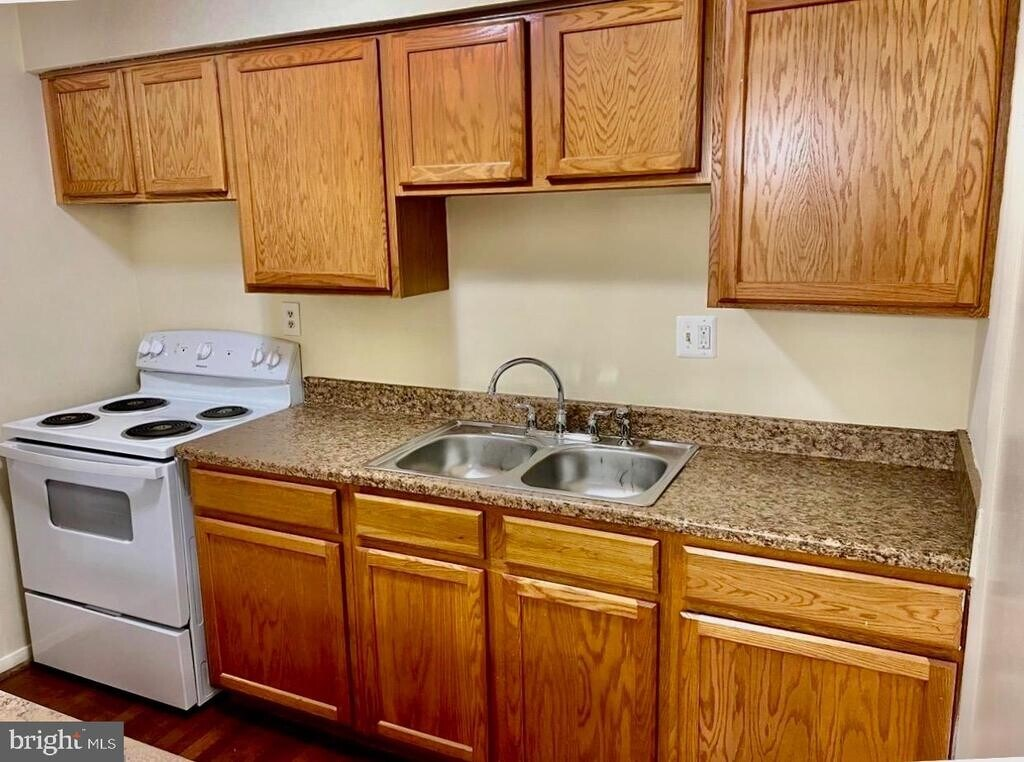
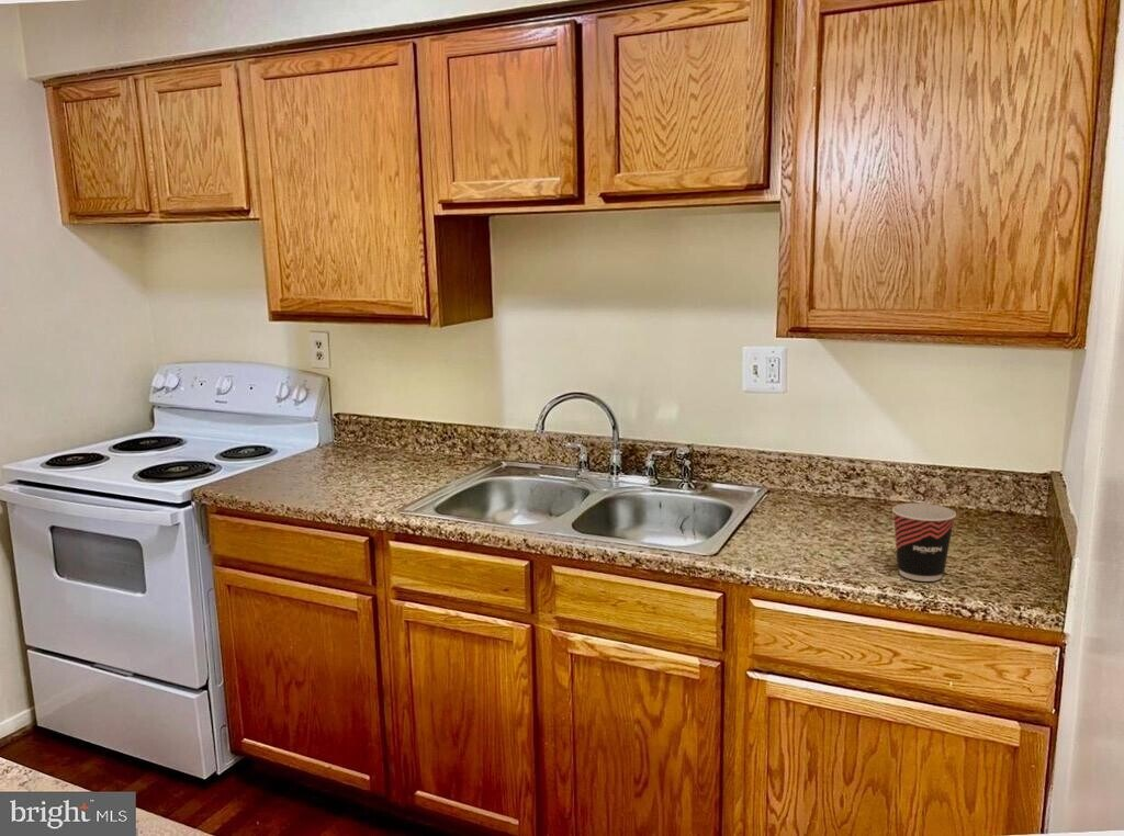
+ cup (922, 542)
